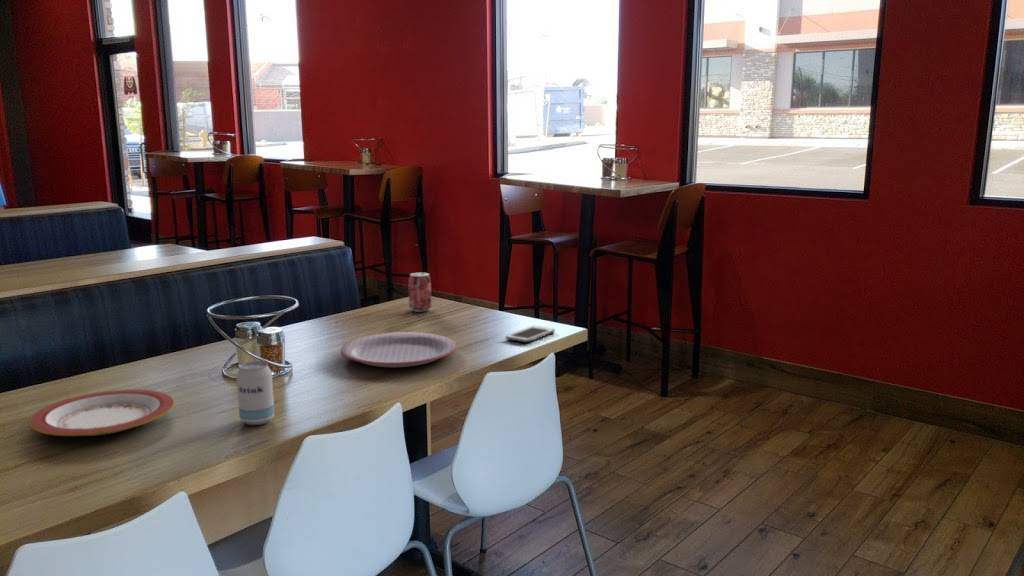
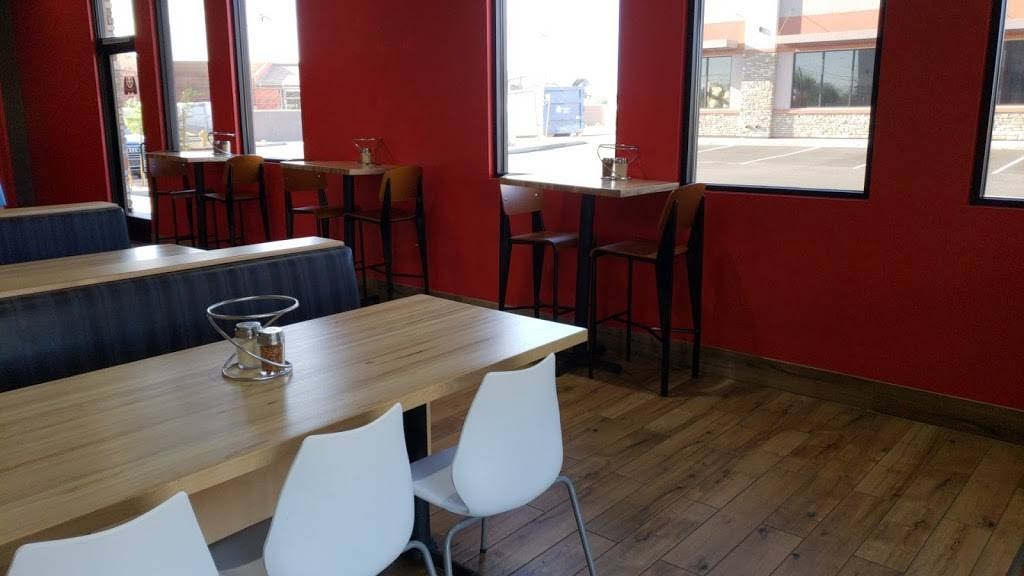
- beverage can (255, 393)
- plate (399, 351)
- beverage can (419, 291)
- plate (104, 415)
- cell phone (530, 334)
